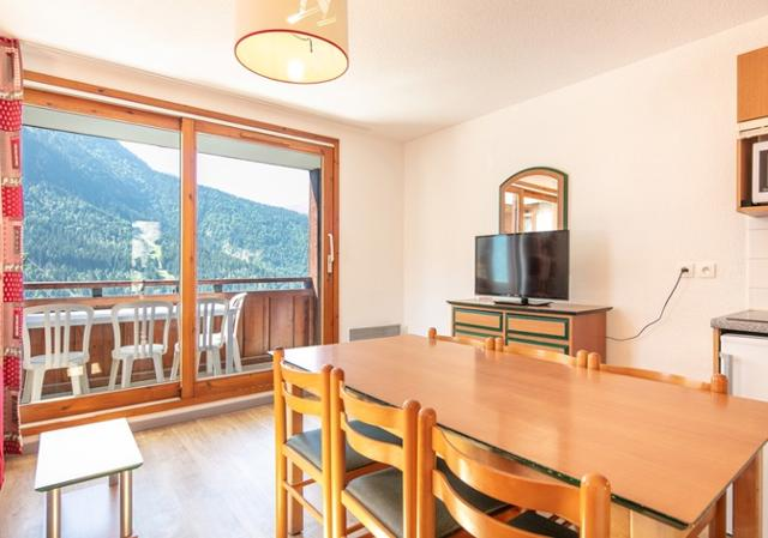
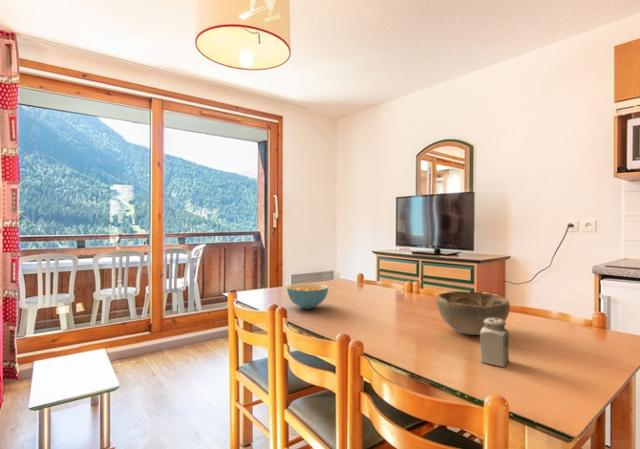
+ decorative bowl (471, 314)
+ salt shaker (494, 340)
+ cereal bowl (307, 296)
